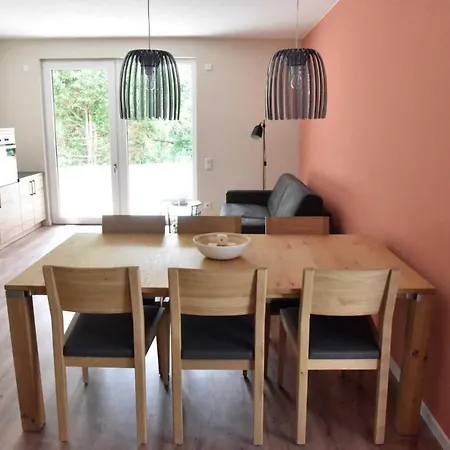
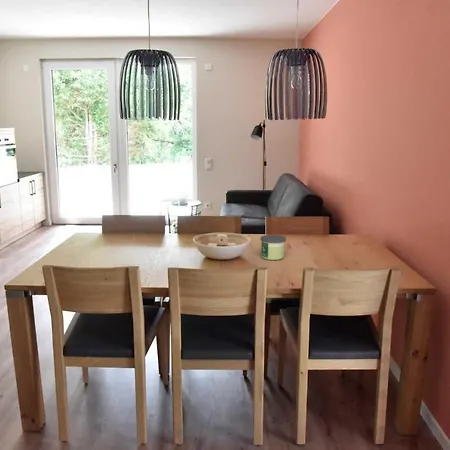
+ candle (272, 247)
